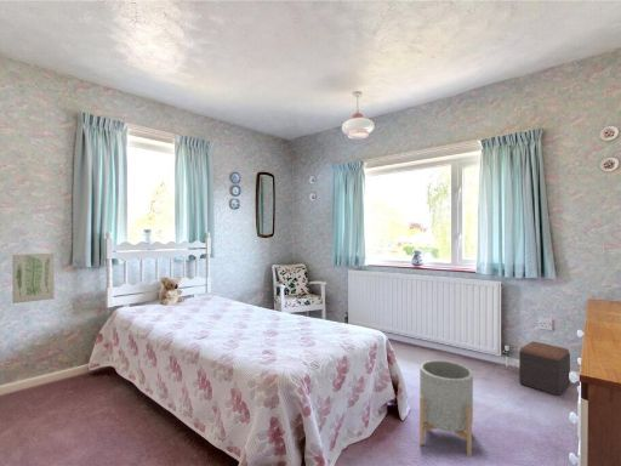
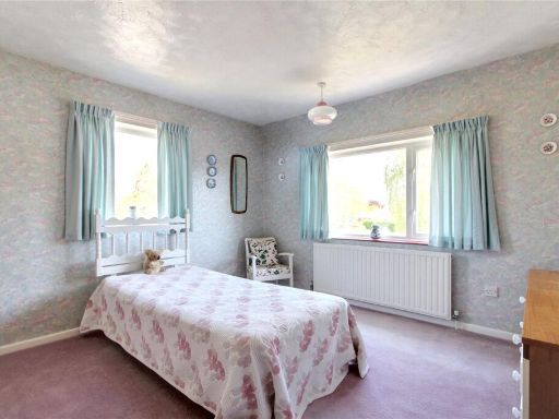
- wall art (34, 277)
- footstool (543, 365)
- planter (445, 403)
